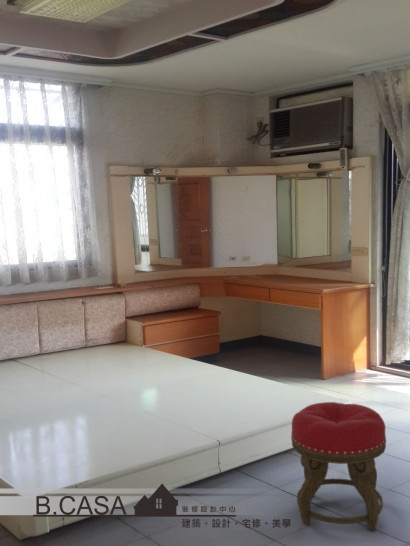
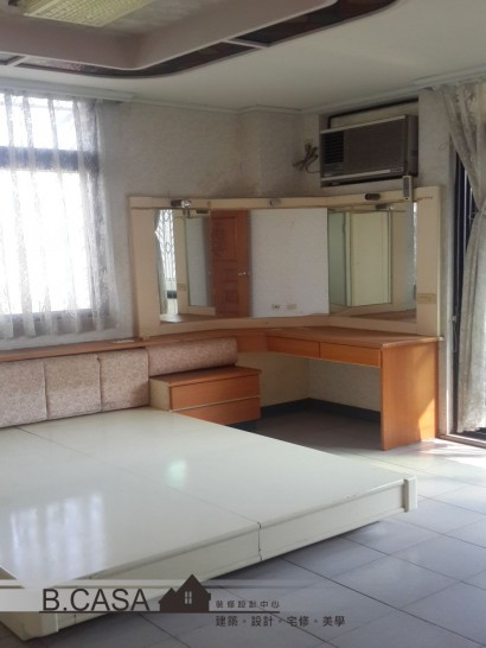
- stool (338, 462)
